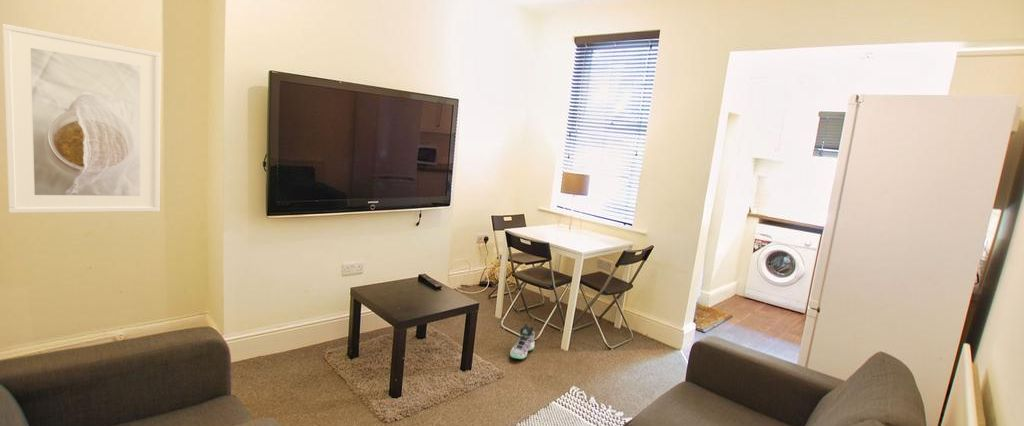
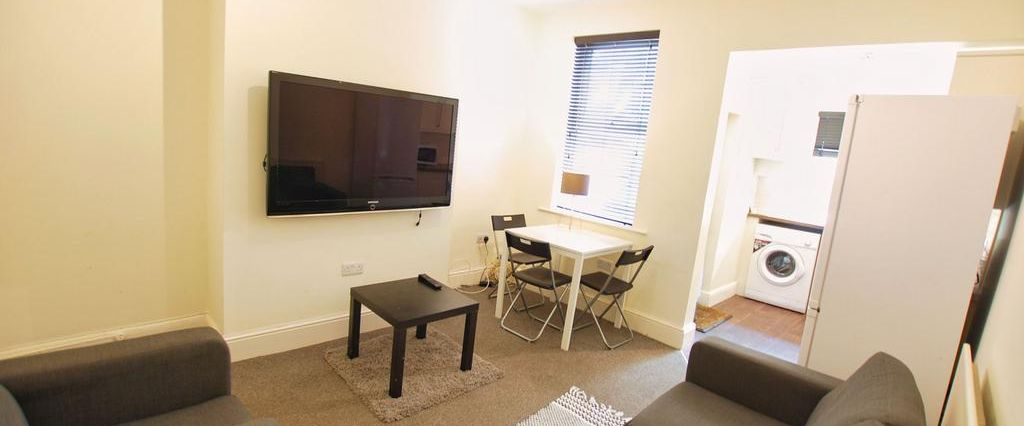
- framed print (89, 127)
- sneaker (523, 338)
